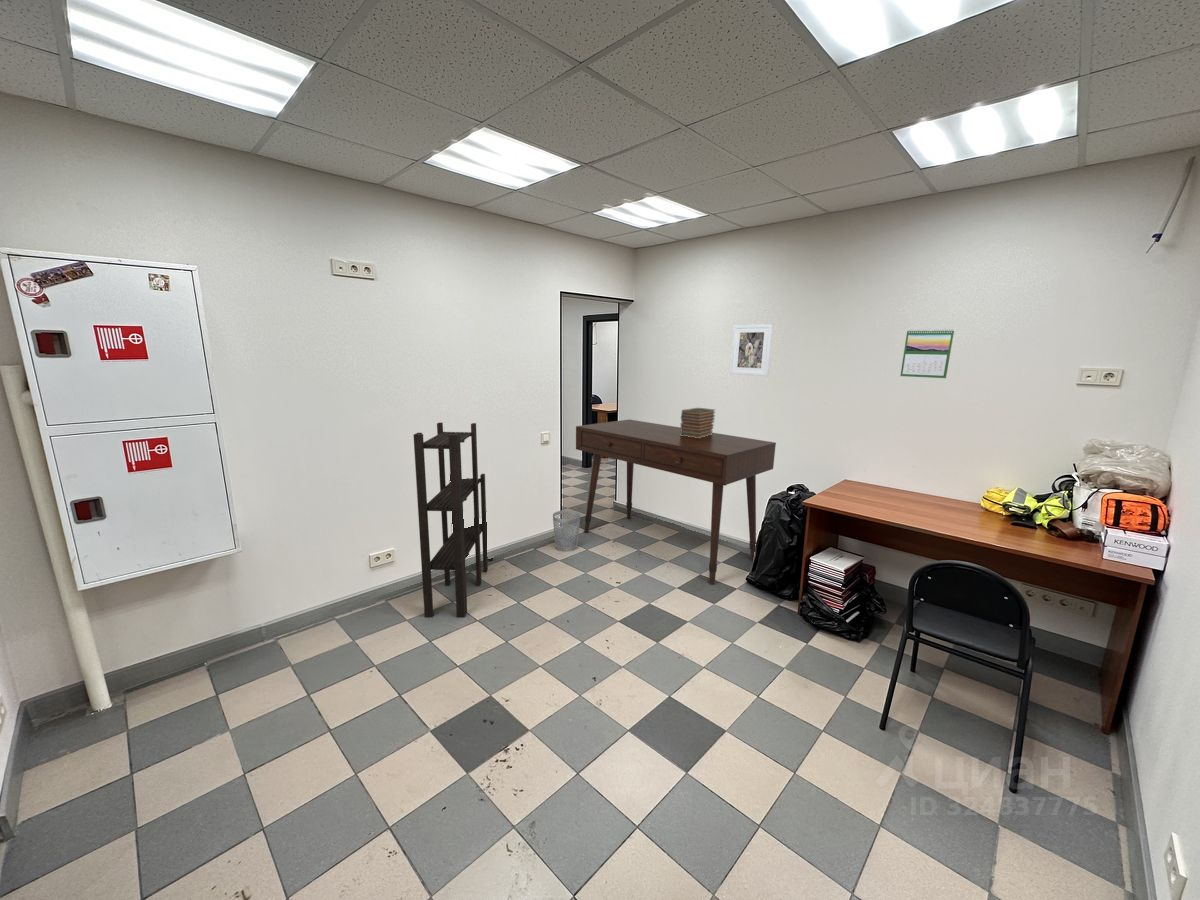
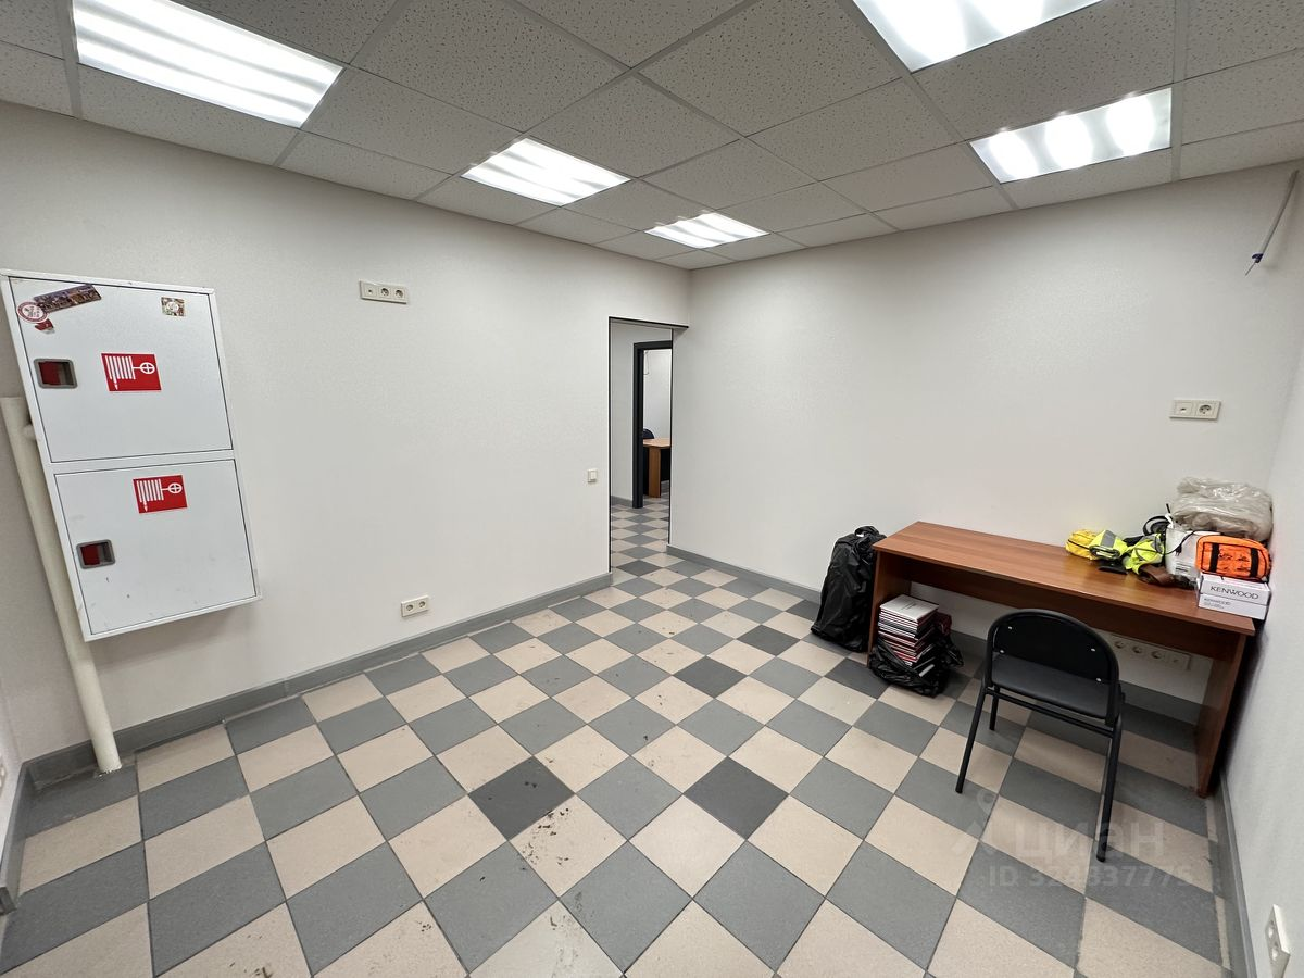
- calendar (926, 353)
- wastebasket (566, 531)
- desk (671, 472)
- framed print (750, 350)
- shelving unit (460, 506)
- book stack (697, 422)
